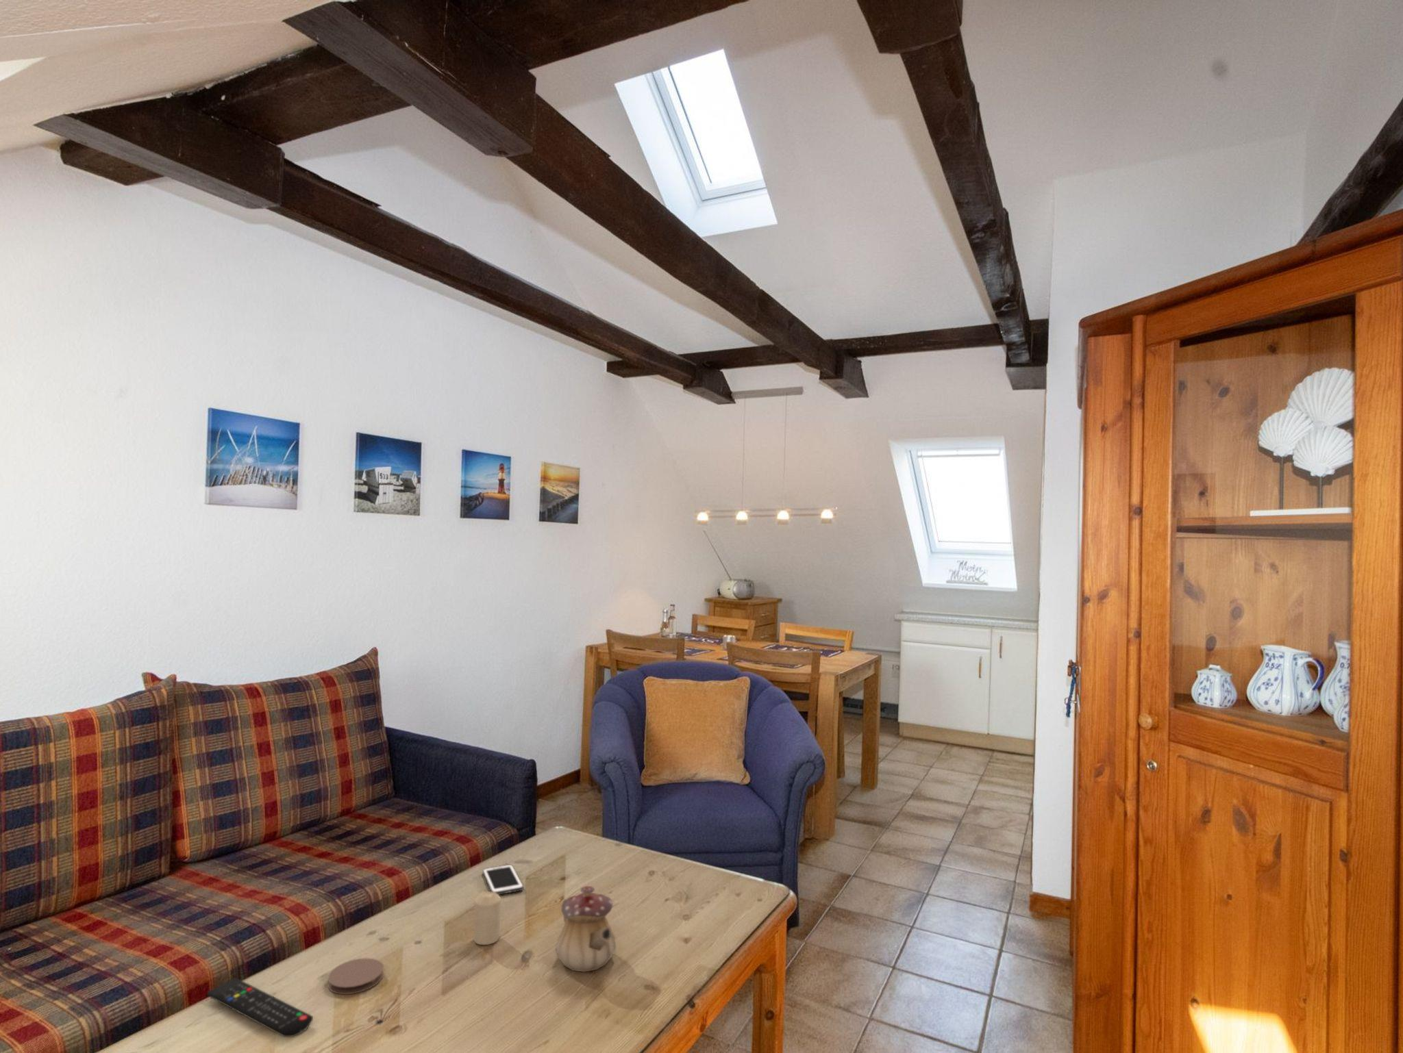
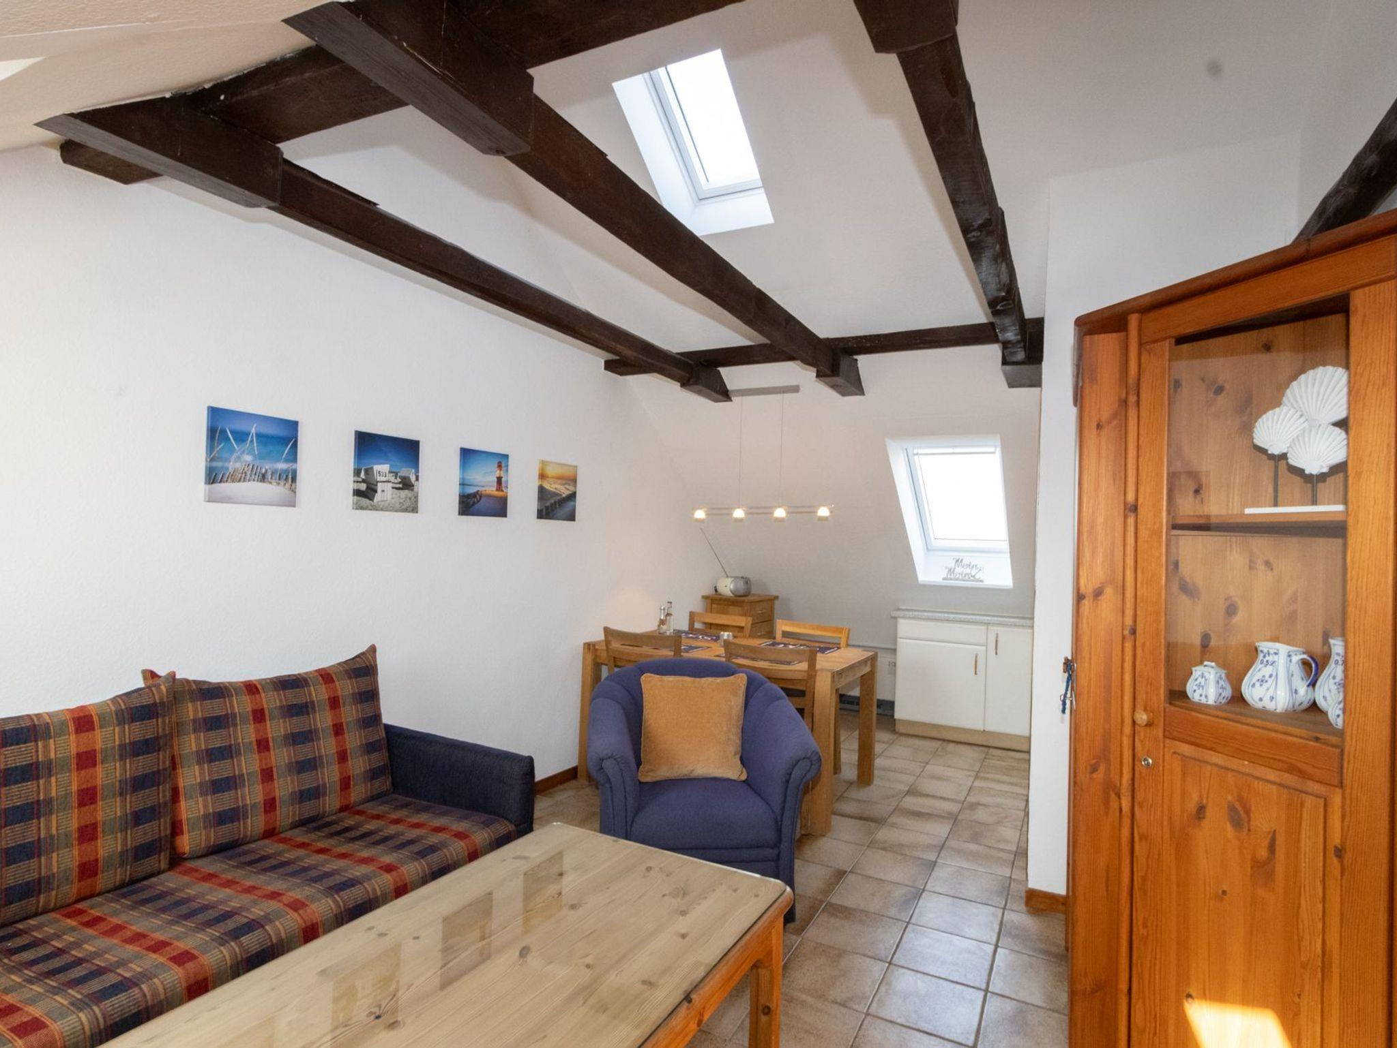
- candle (487, 916)
- cell phone (502, 879)
- remote control (259, 1008)
- coaster (355, 976)
- teapot (584, 920)
